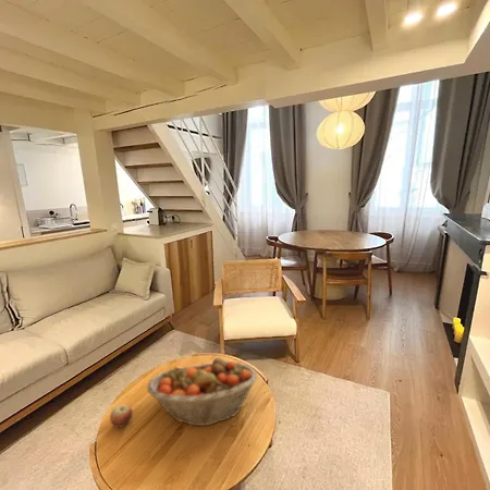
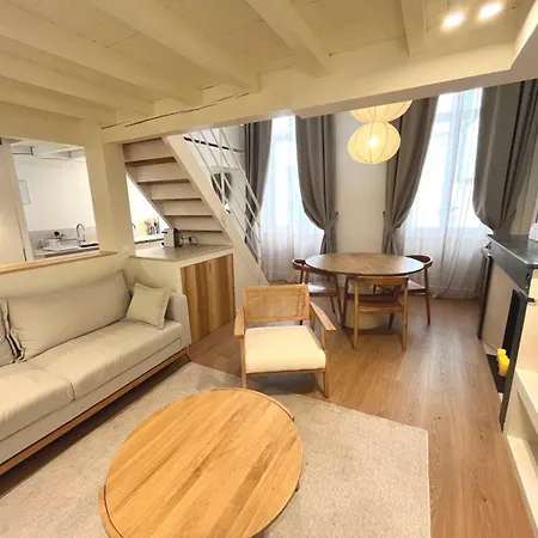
- fruit basket (204, 385)
- apple (121, 415)
